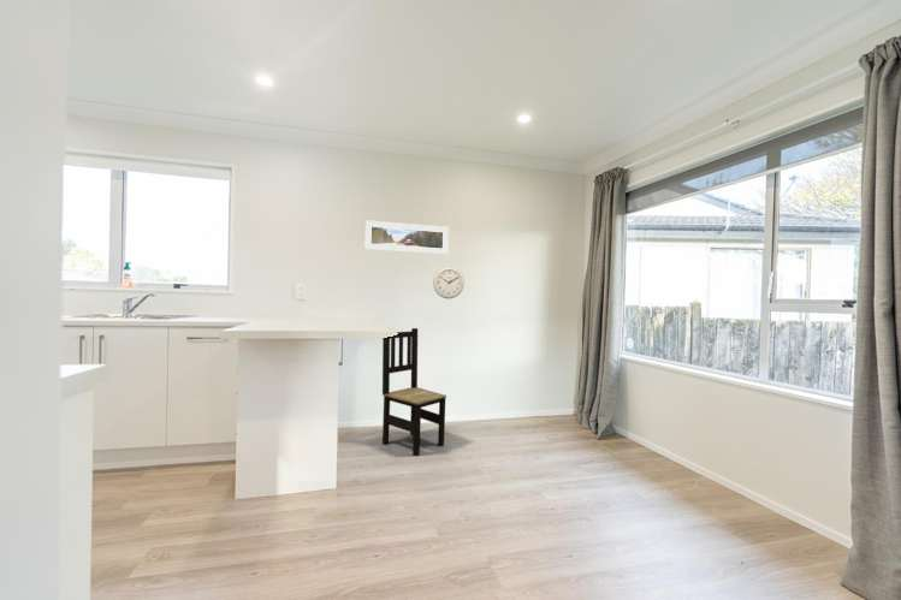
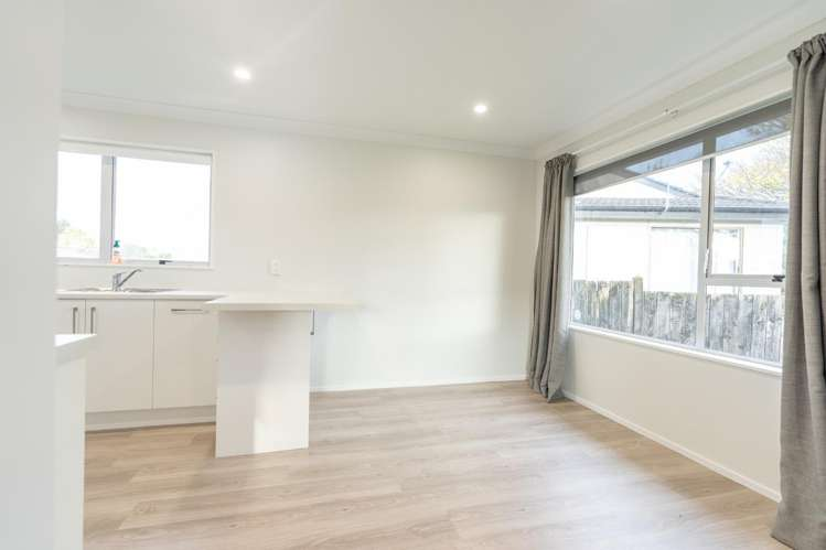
- dining chair (415, 387)
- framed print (408, 237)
- wall clock (449, 283)
